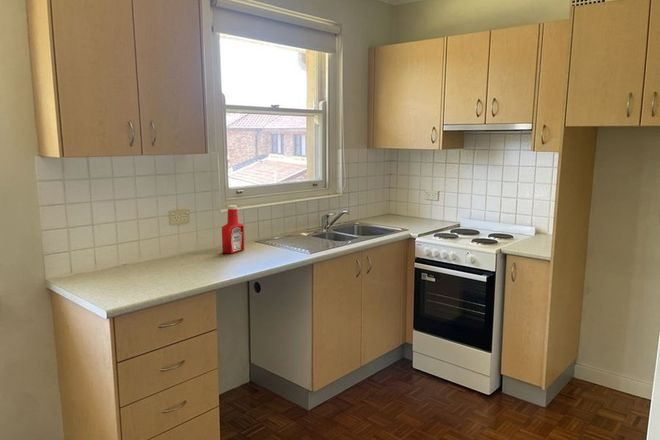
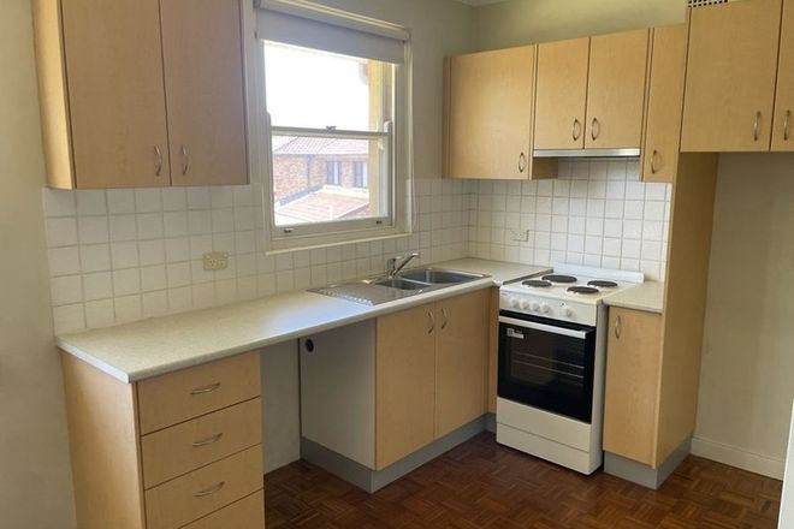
- soap bottle (232, 228)
